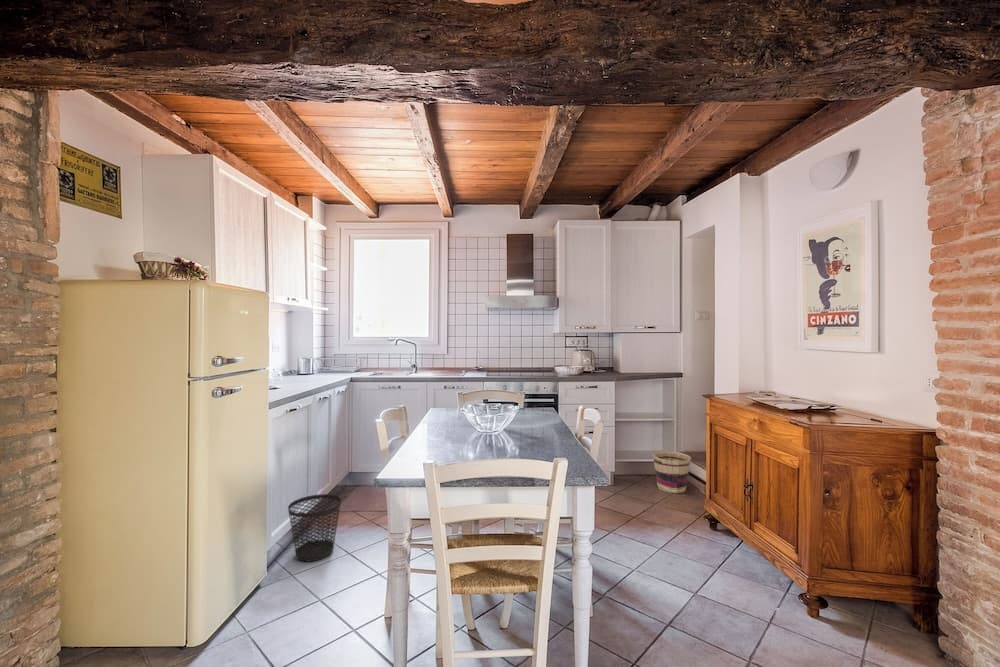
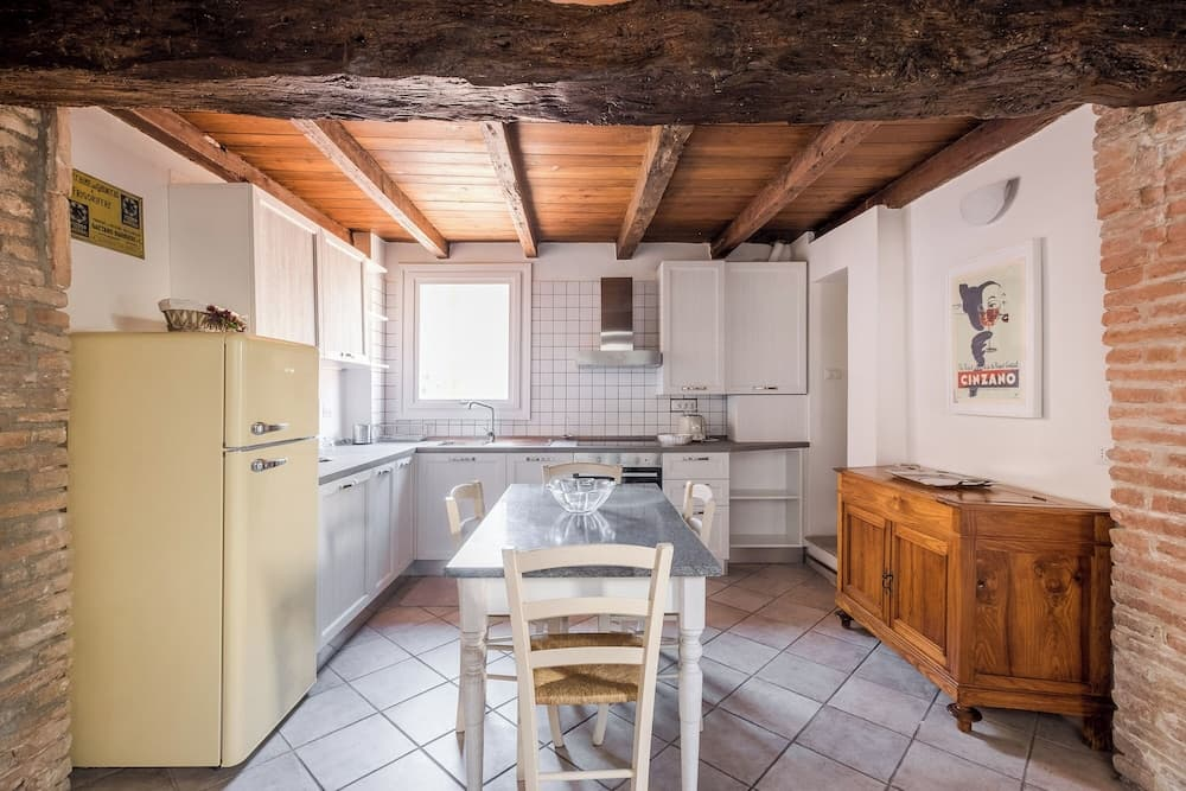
- basket (671, 472)
- wastebasket (314, 528)
